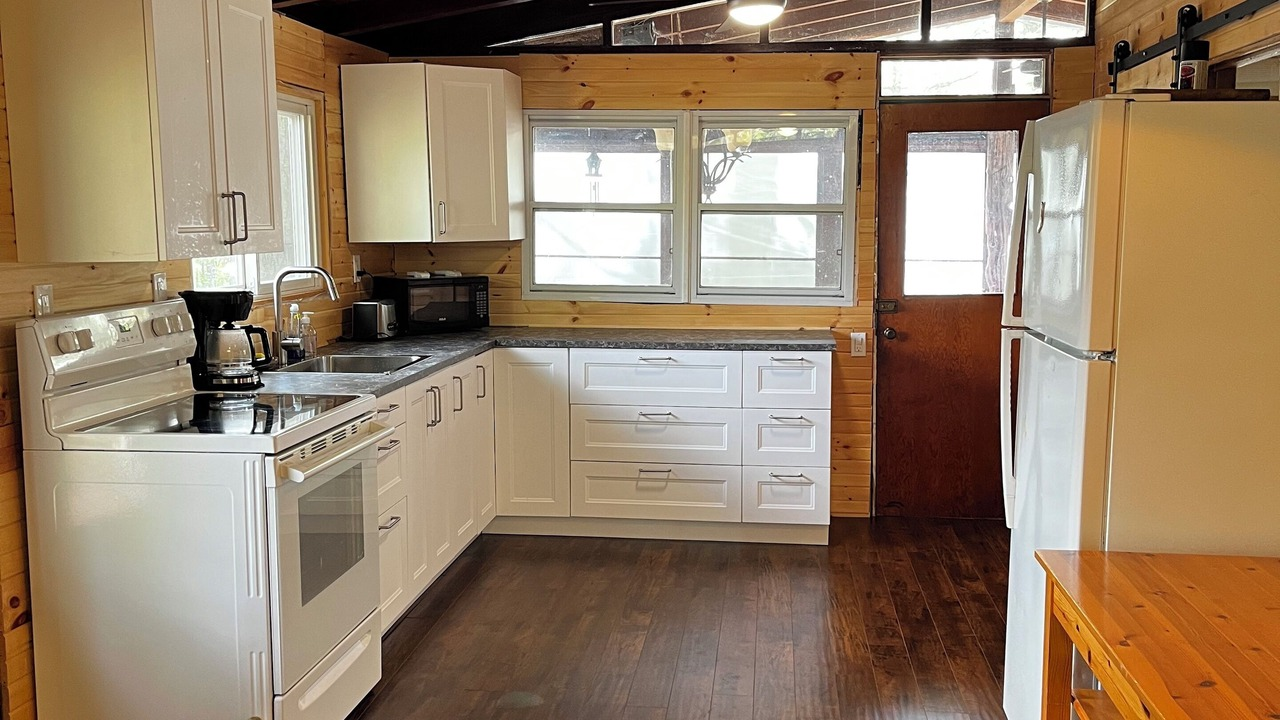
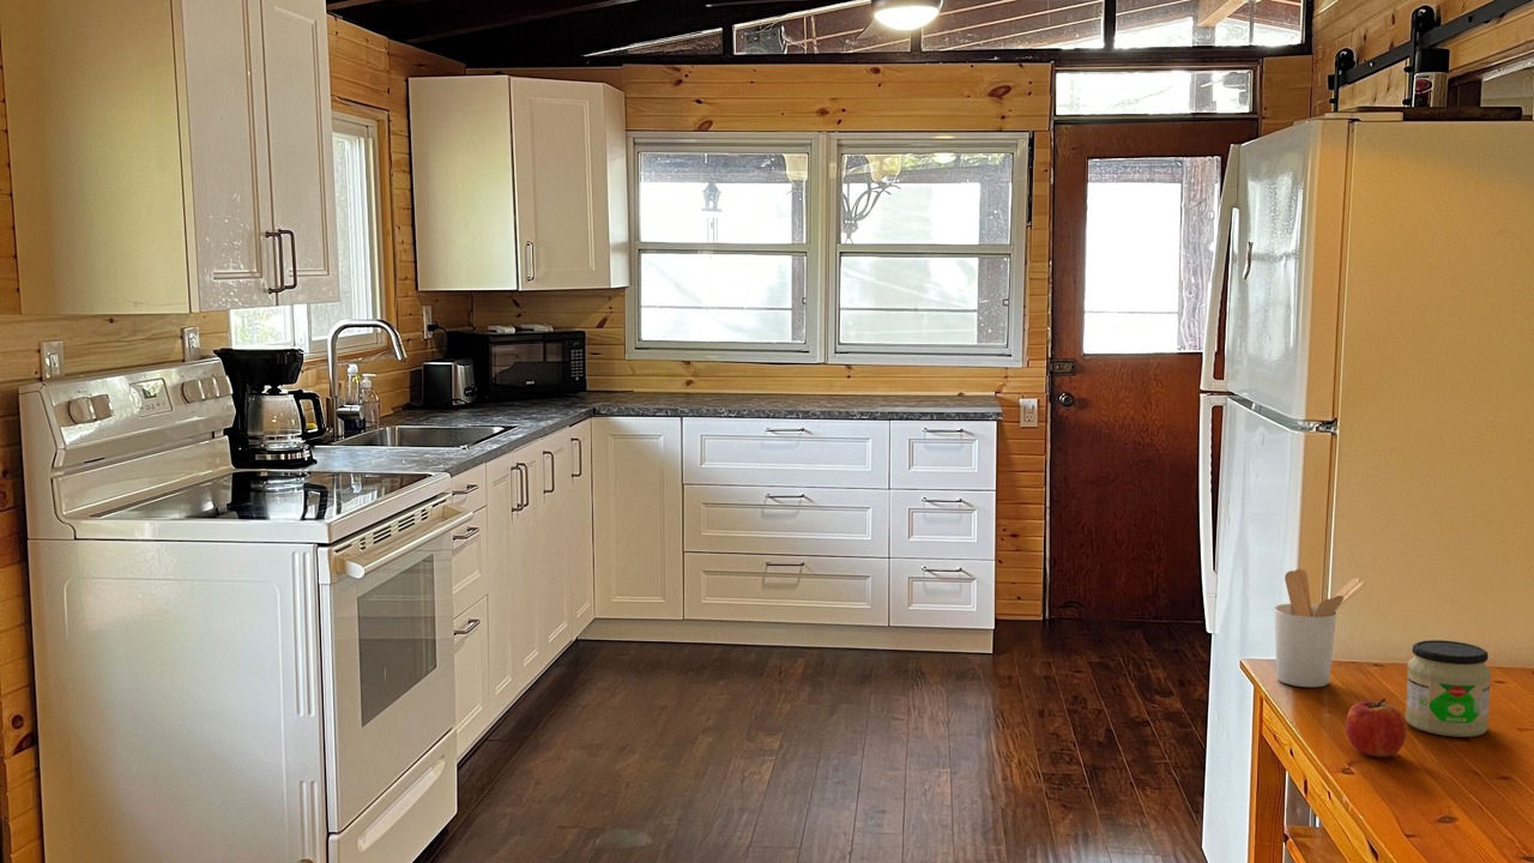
+ jar (1448, 687)
+ utensil holder (1319, 628)
+ fruit (1375, 725)
